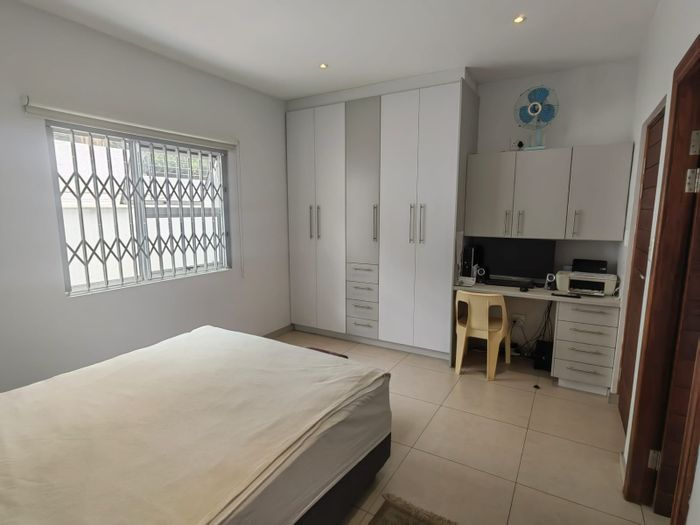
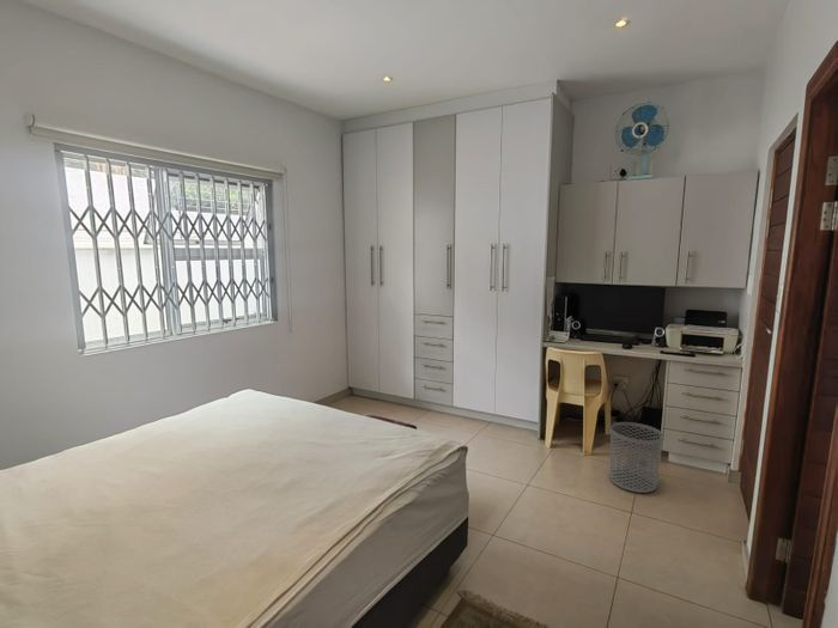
+ waste bin (634, 456)
